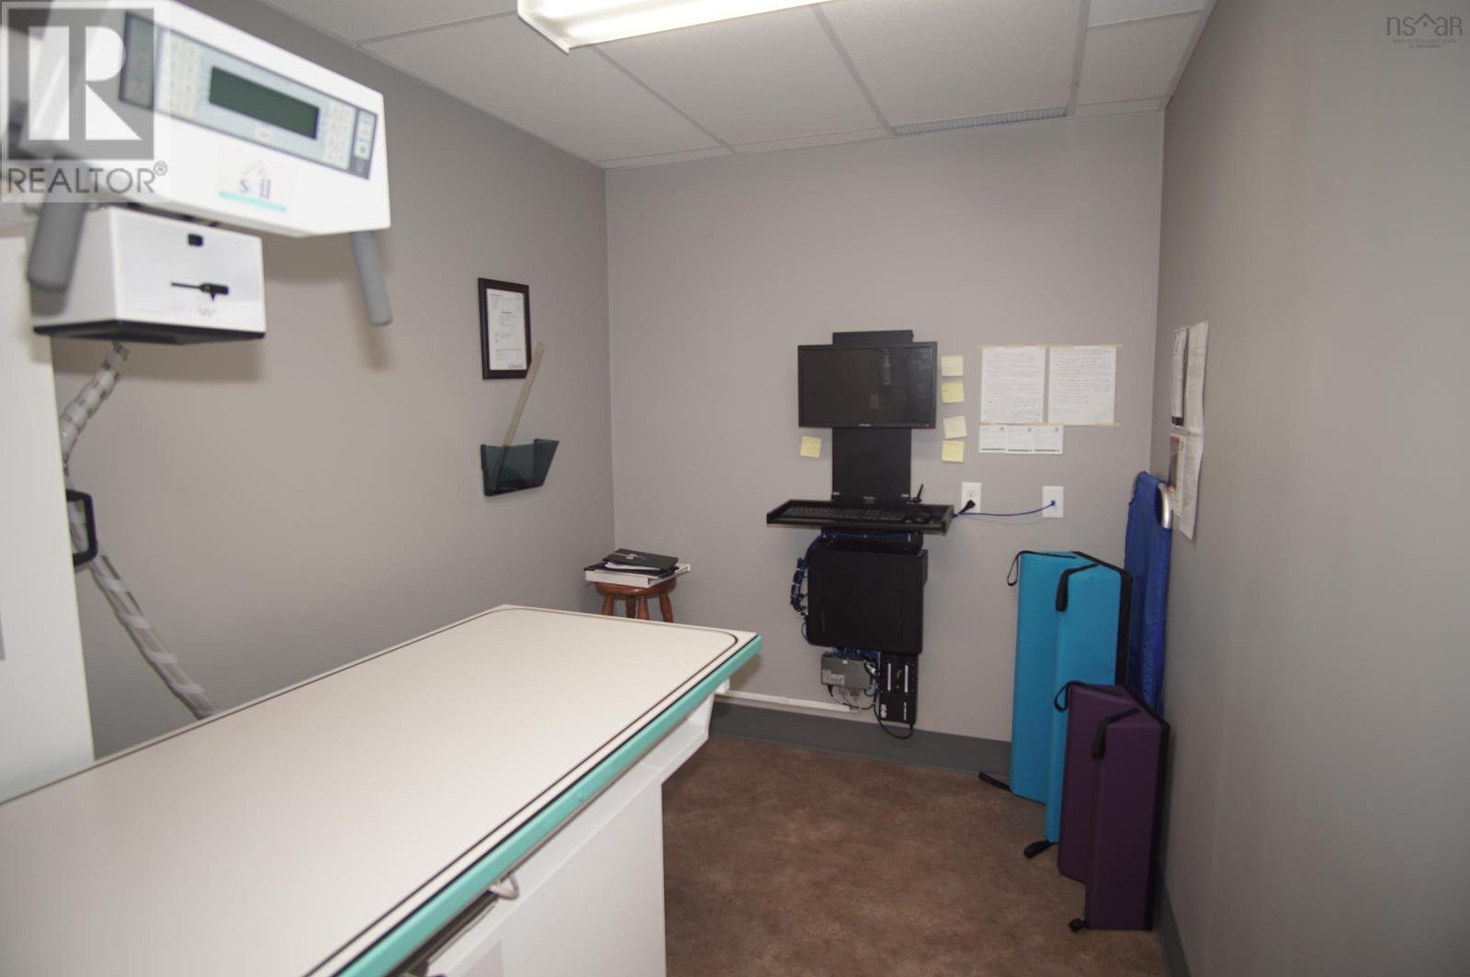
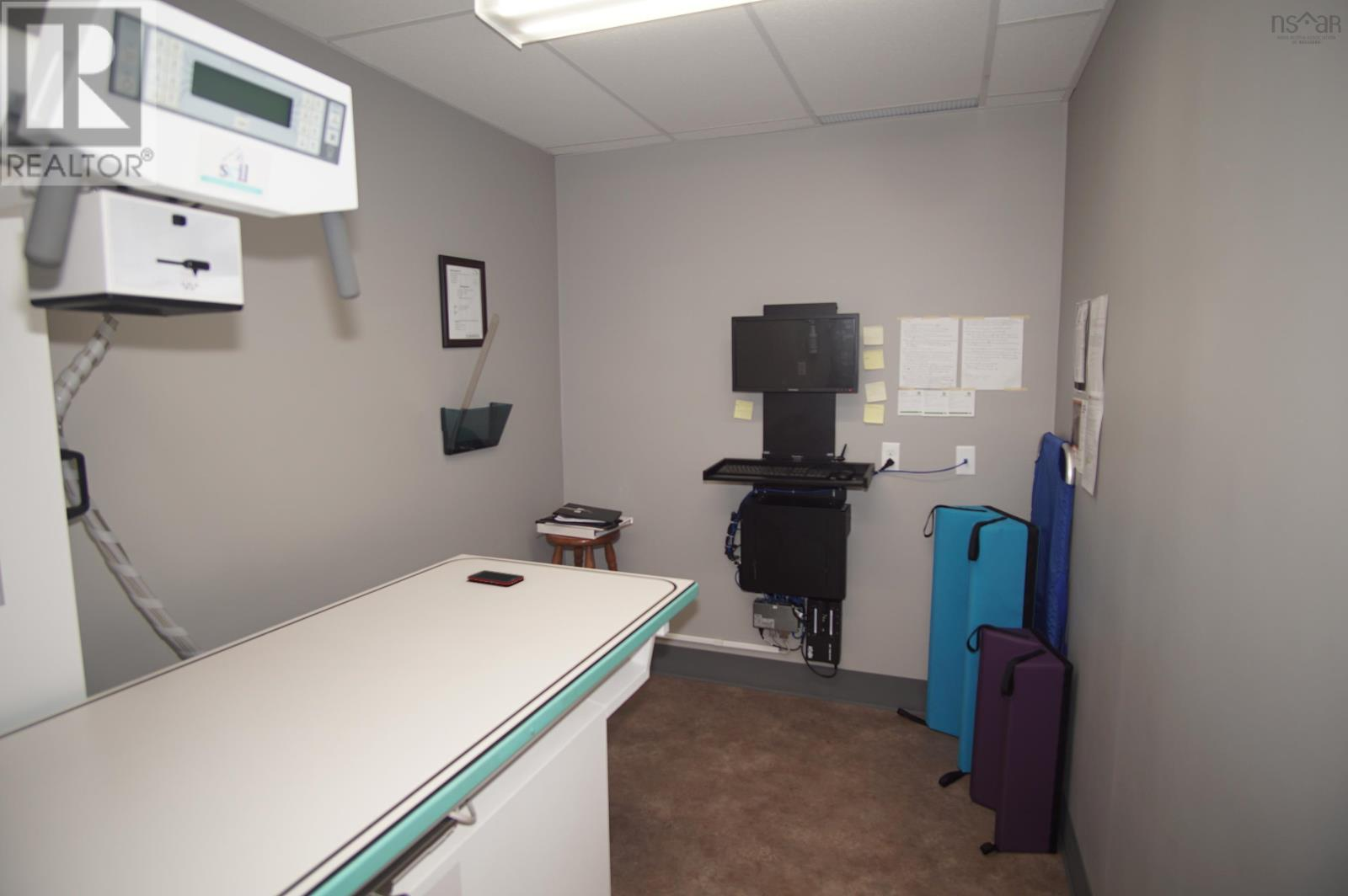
+ cell phone (495, 578)
